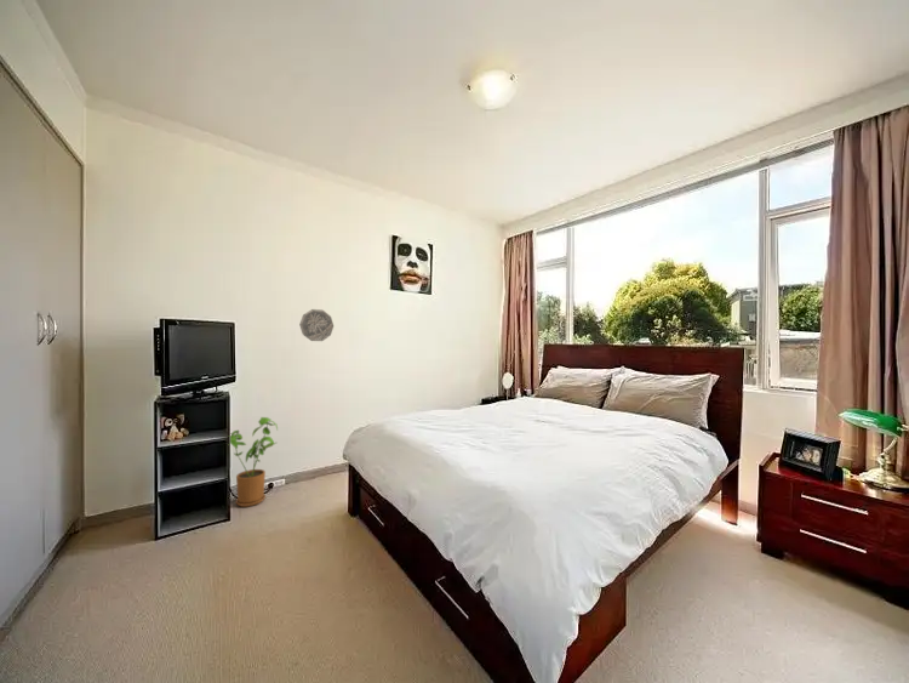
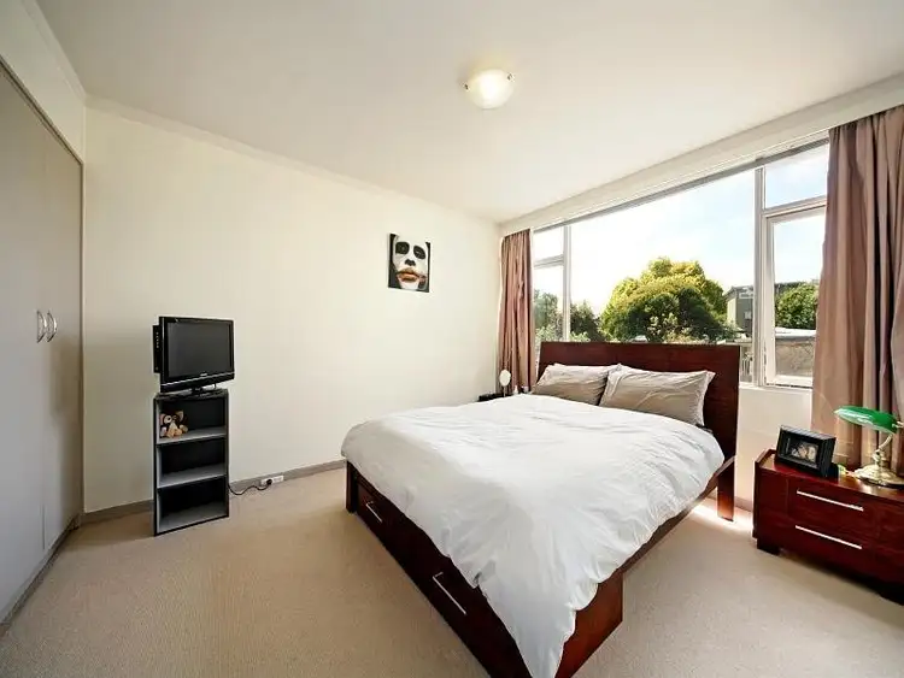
- decorative plate (316, 325)
- house plant (255, 461)
